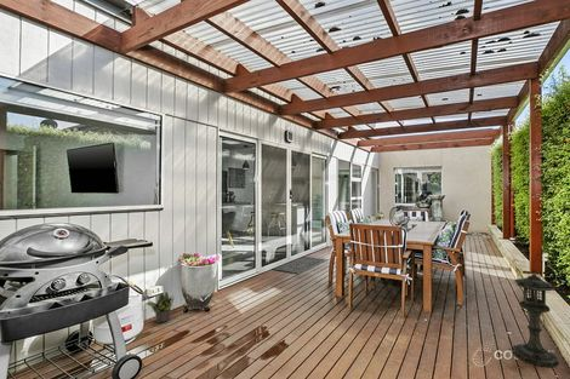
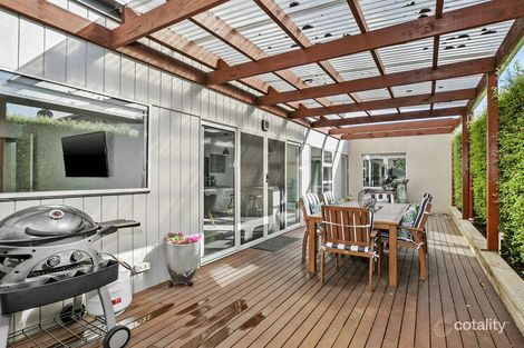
- potted plant (159, 306)
- lantern (534, 315)
